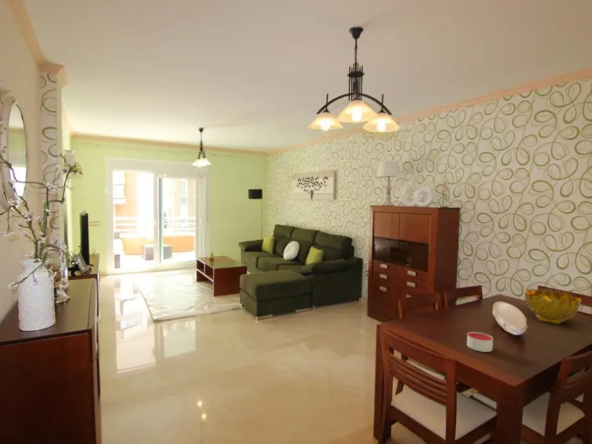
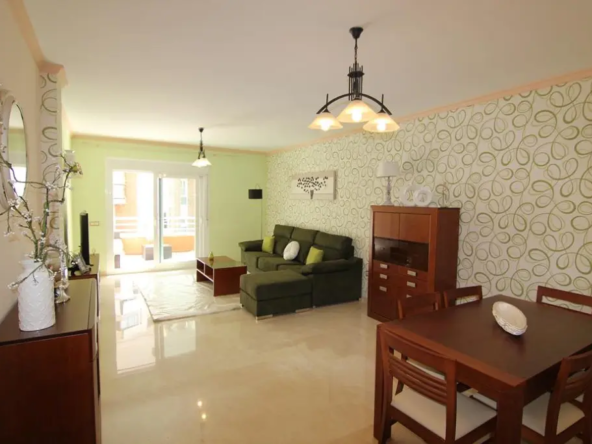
- candle (479, 341)
- decorative bowl (551, 306)
